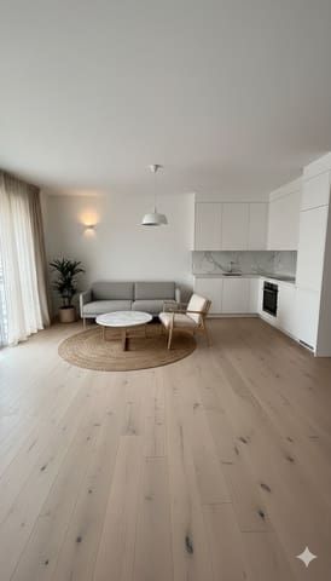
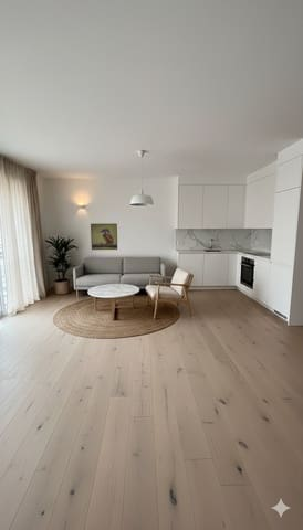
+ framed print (104, 236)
